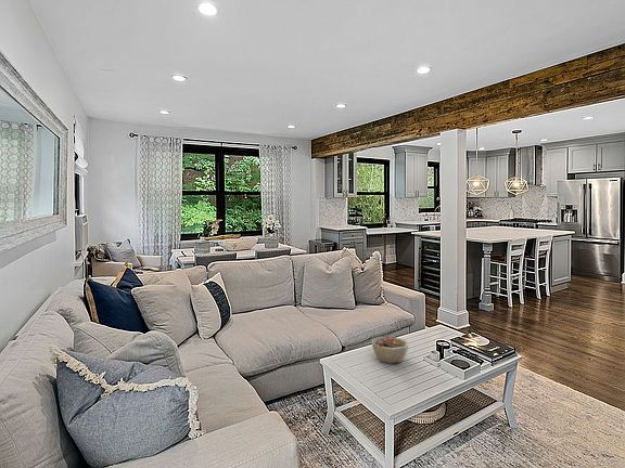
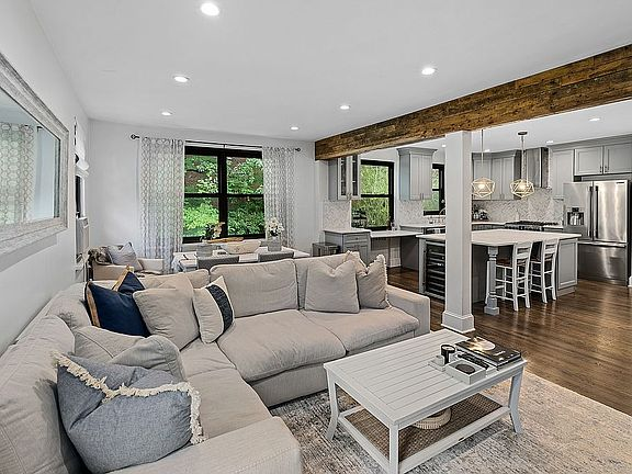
- bowl (390, 347)
